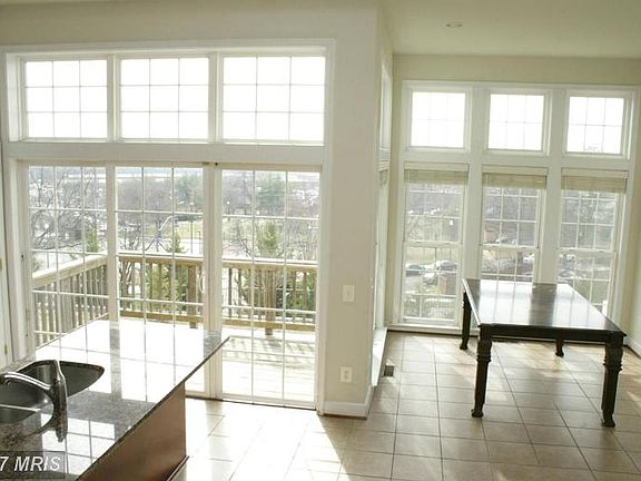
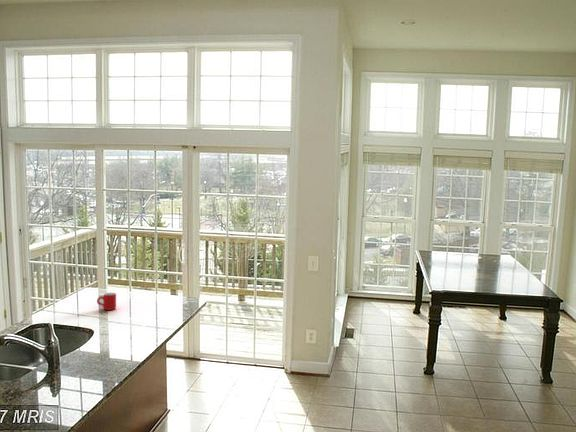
+ mug (106, 301)
